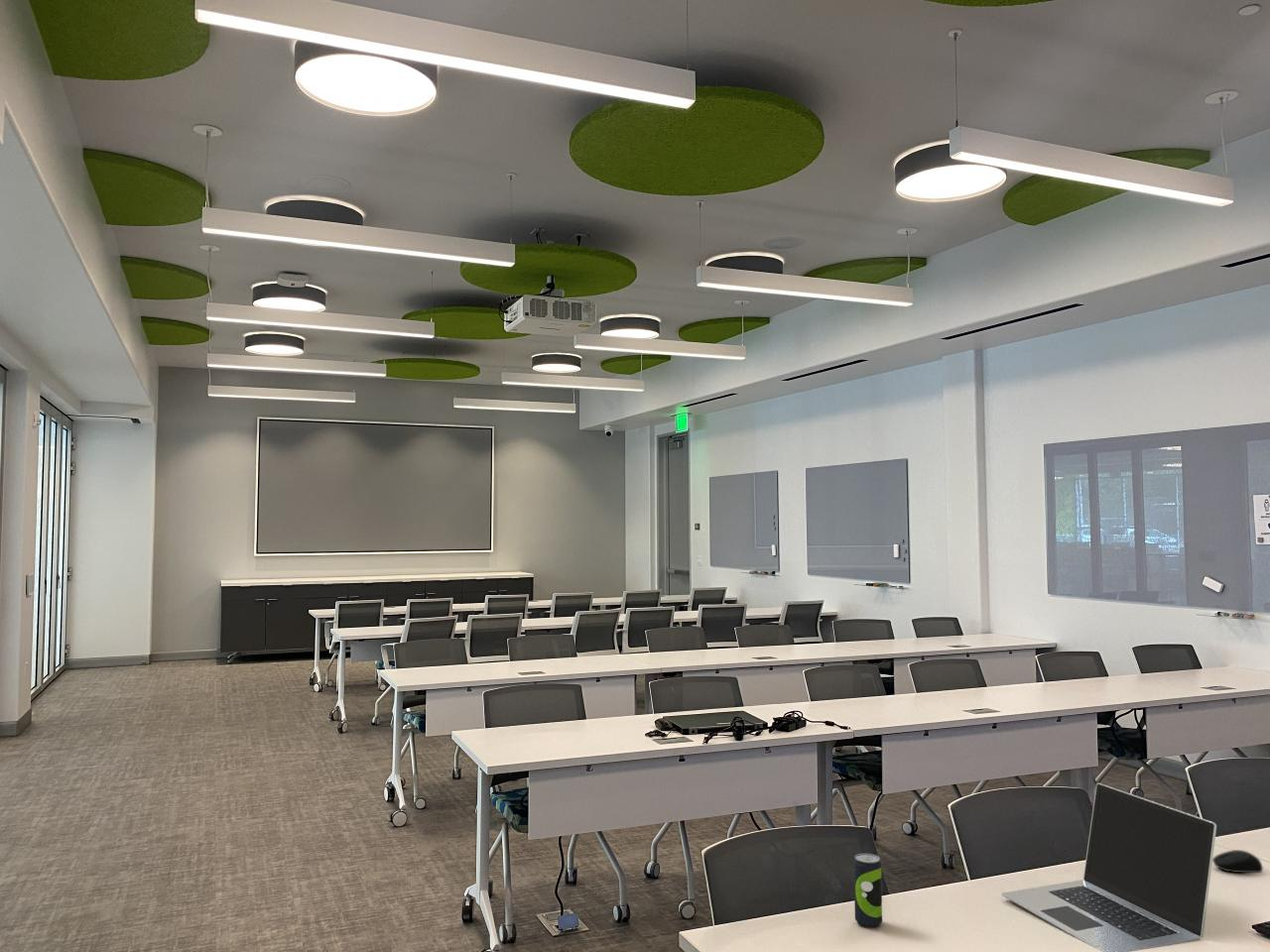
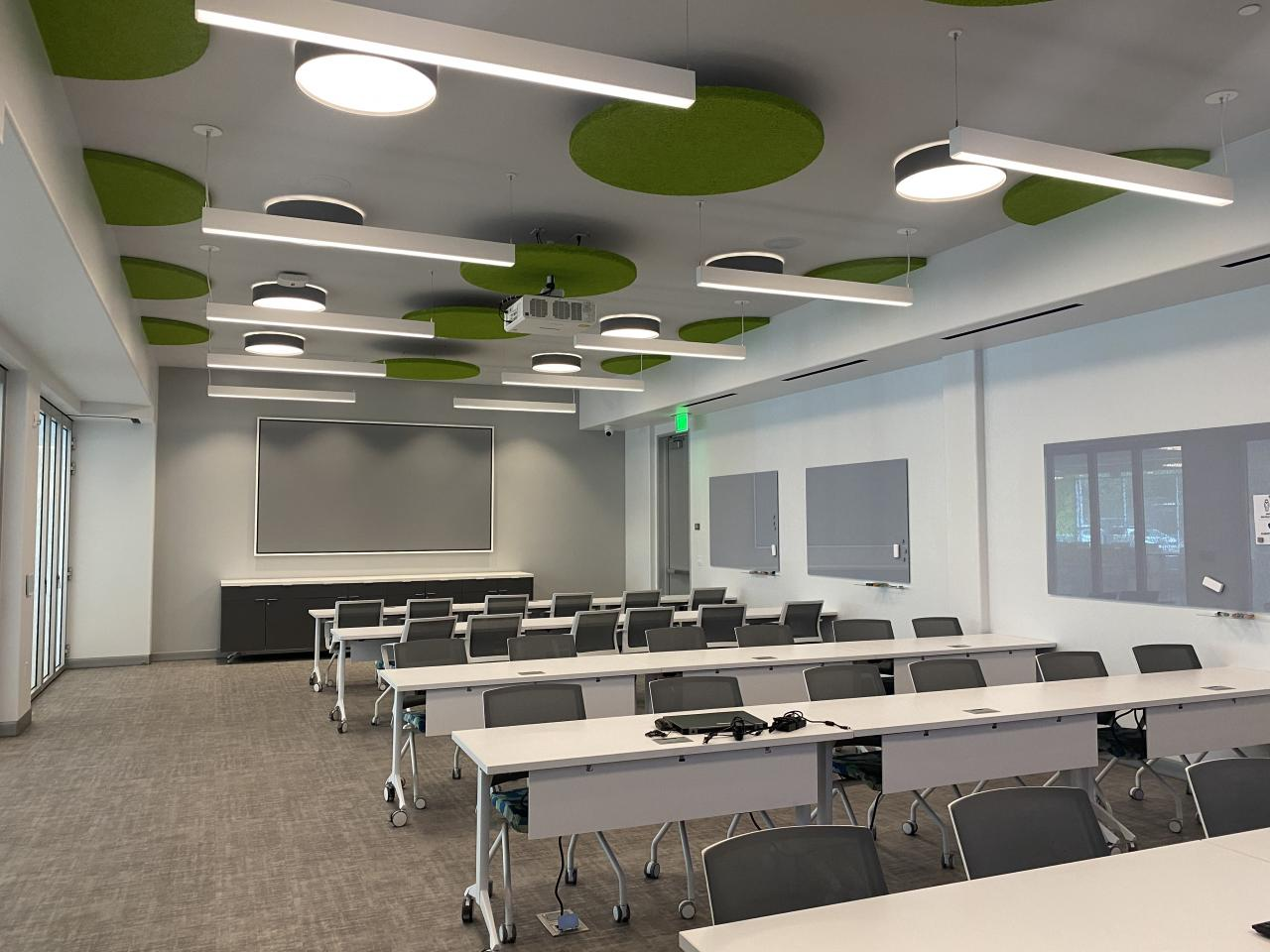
- computer mouse (1237, 860)
- laptop (1102, 861)
- beverage can (867, 890)
